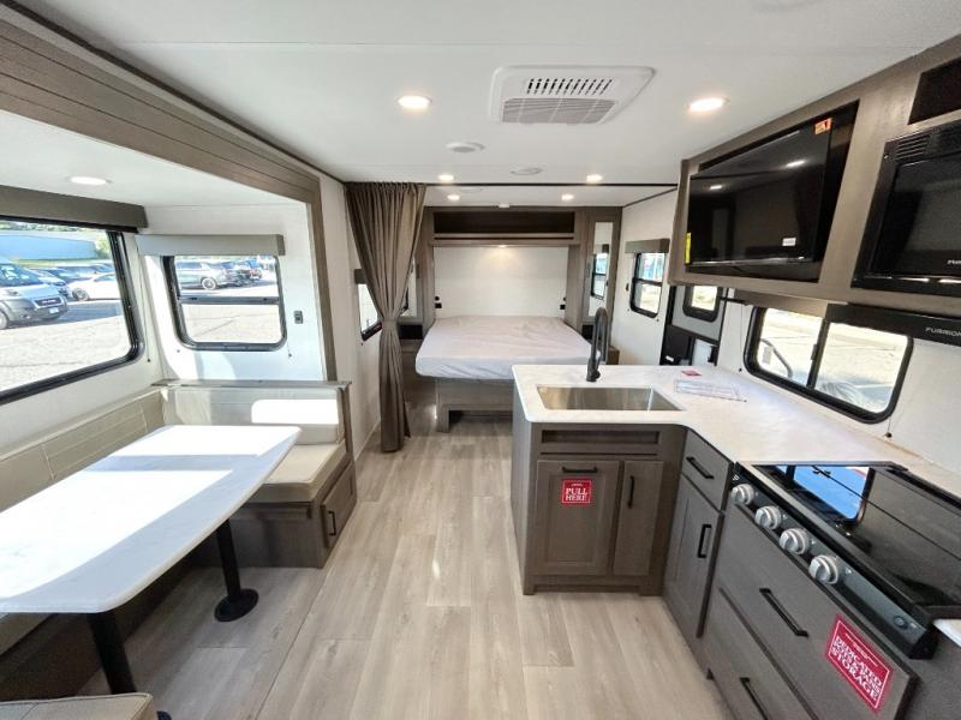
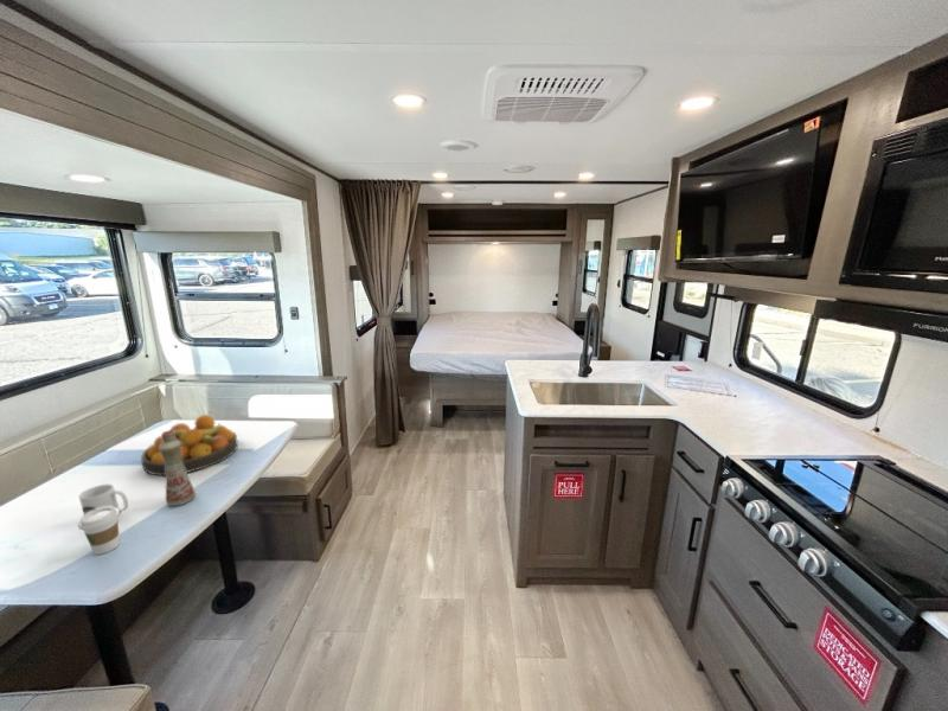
+ fruit bowl (190, 440)
+ coffee cup (102, 530)
+ mug (105, 502)
+ bottle (174, 466)
